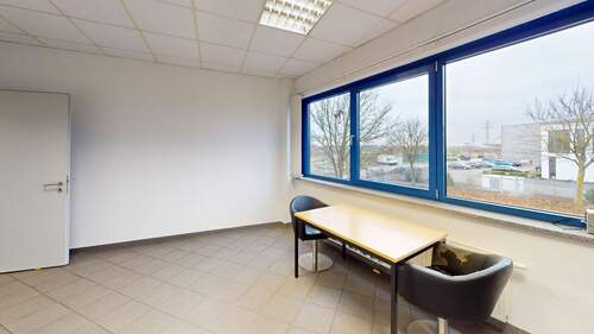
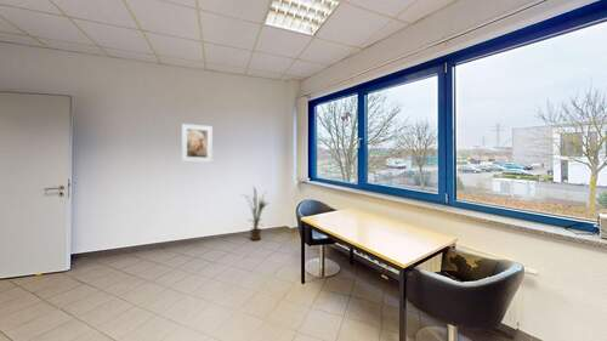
+ house plant (254, 212)
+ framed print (197, 143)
